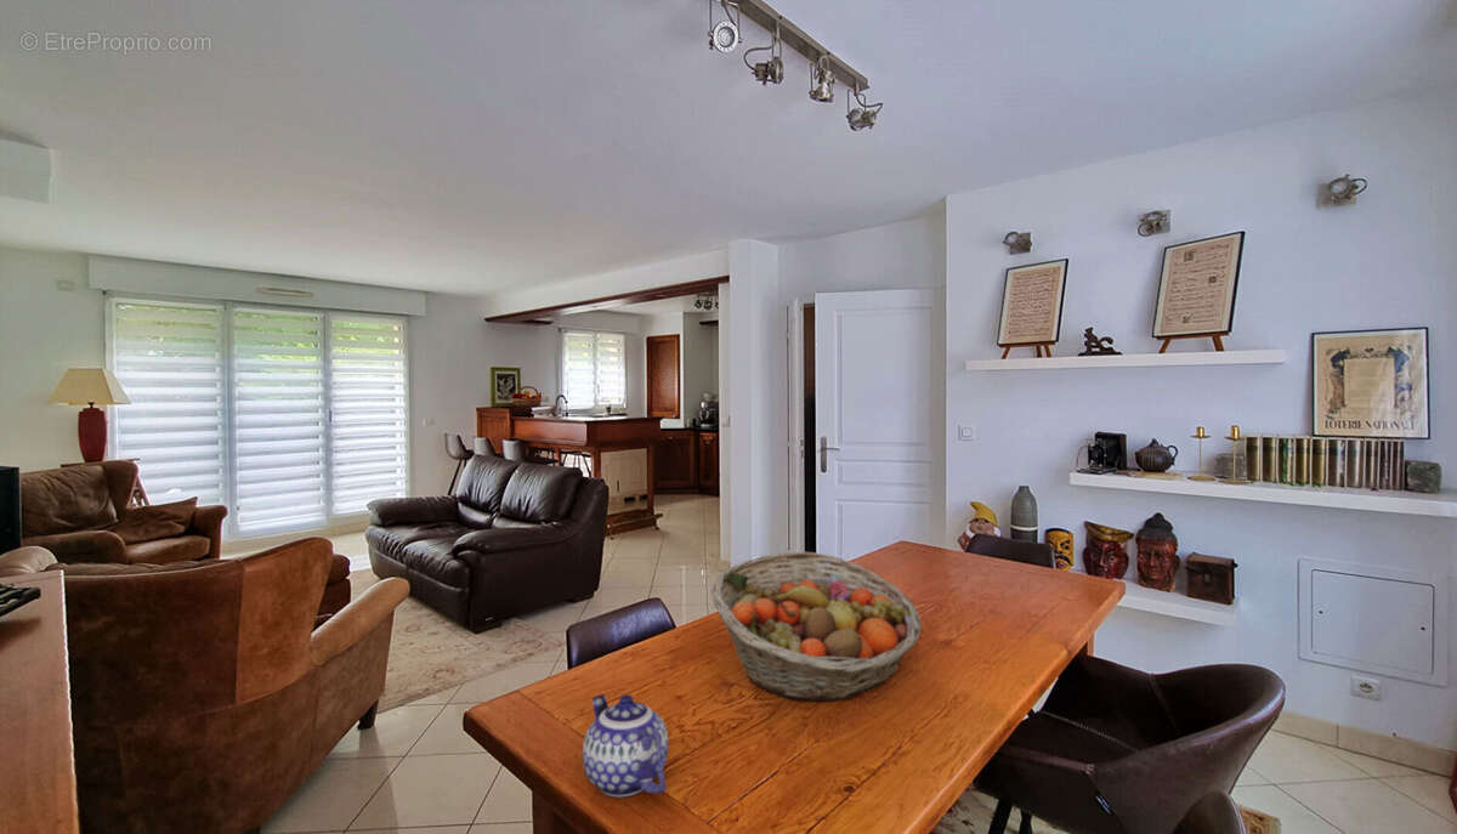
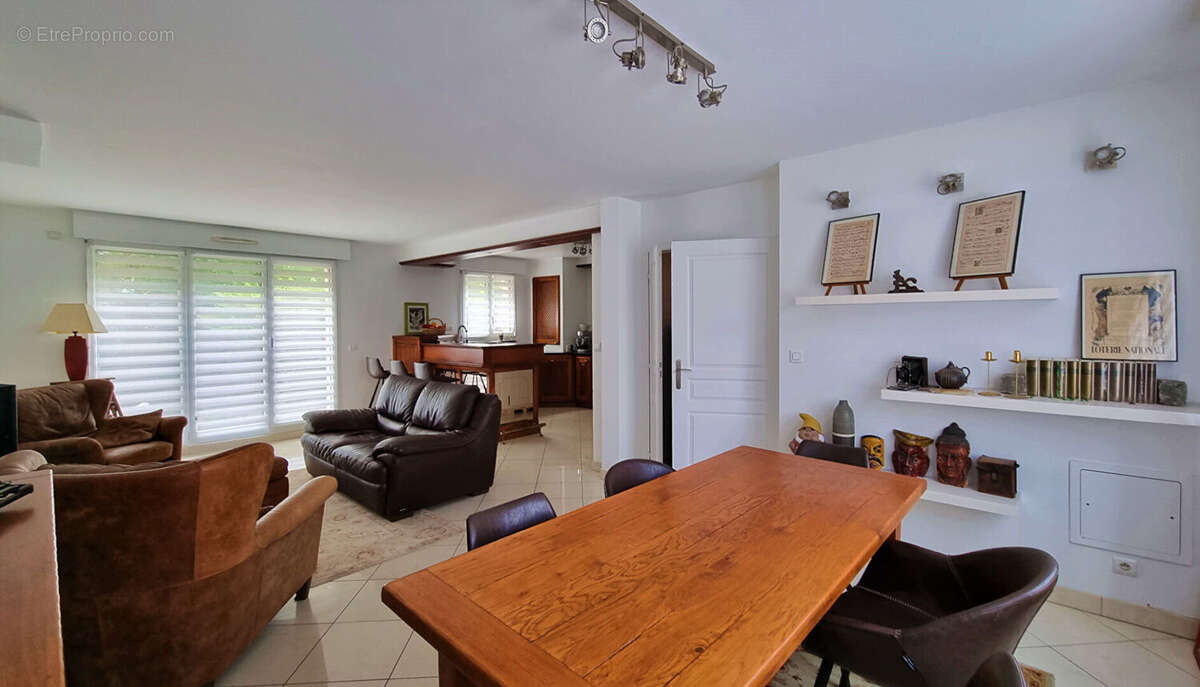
- fruit basket (816, 618)
- teapot (627, 738)
